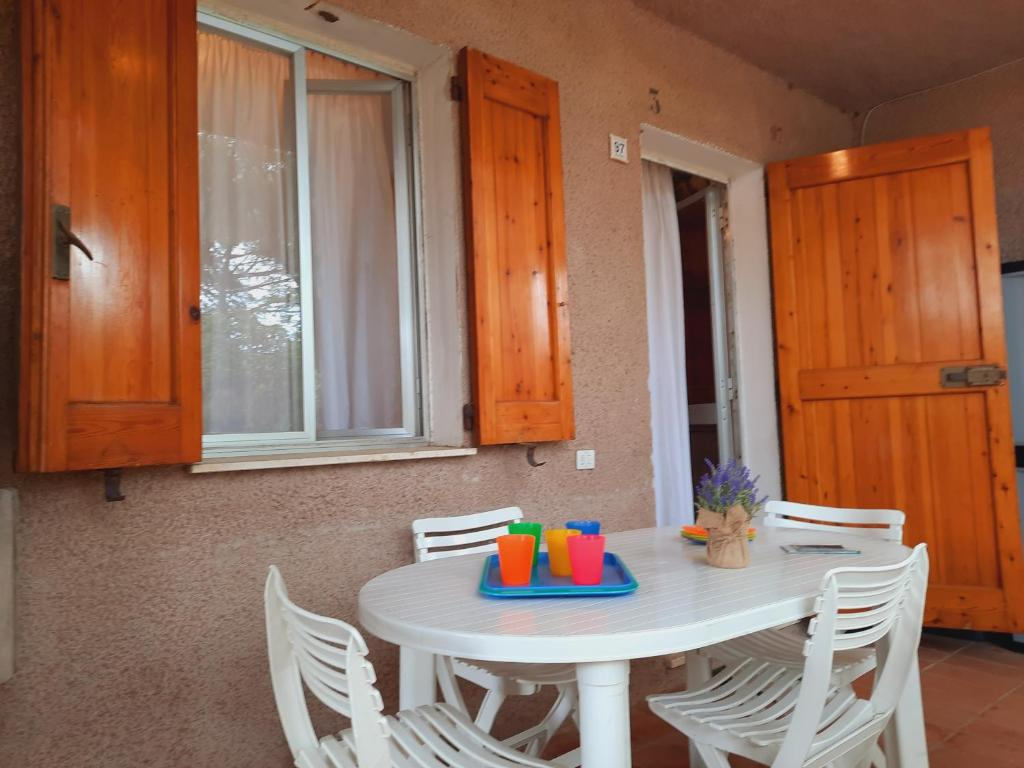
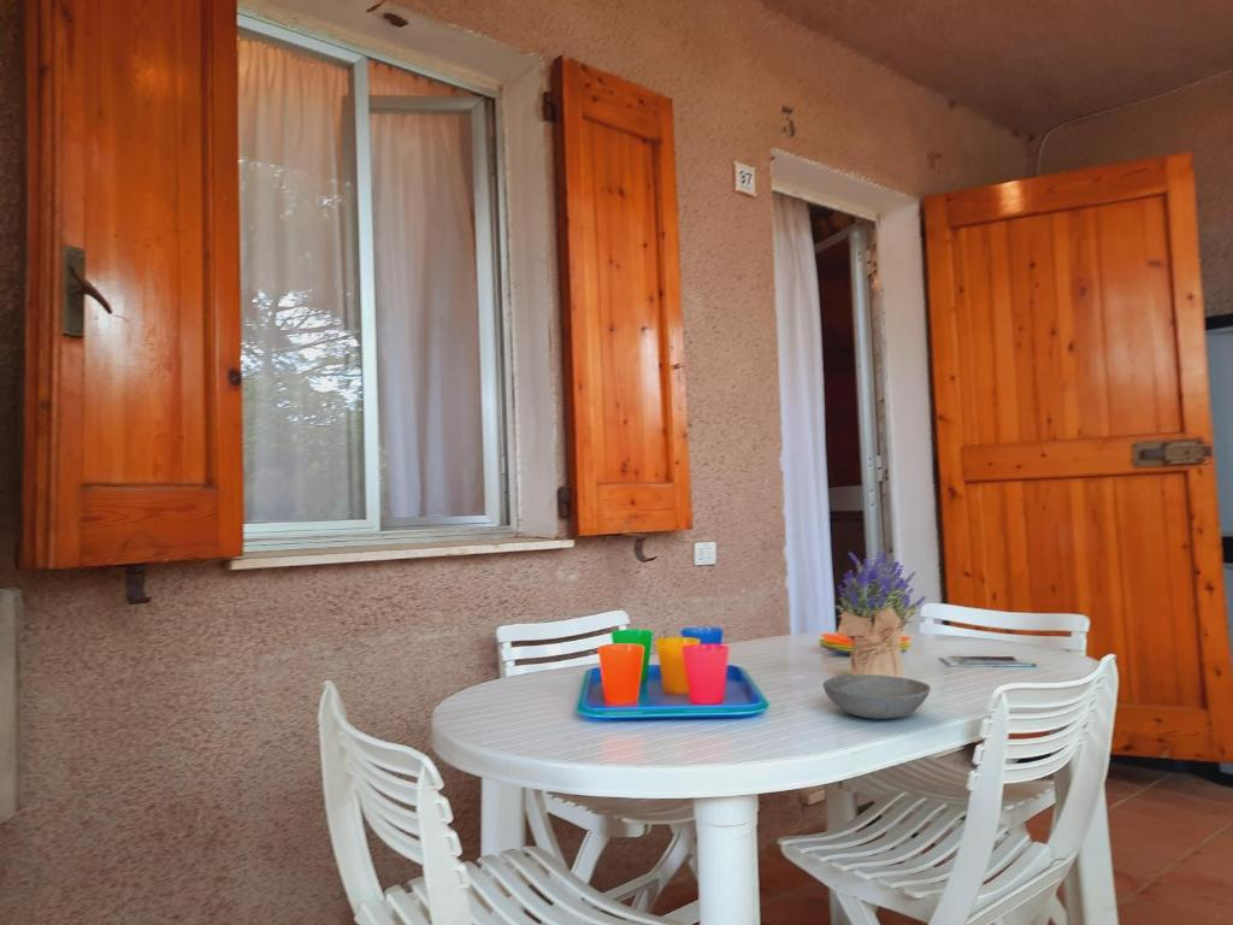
+ bowl (875, 699)
